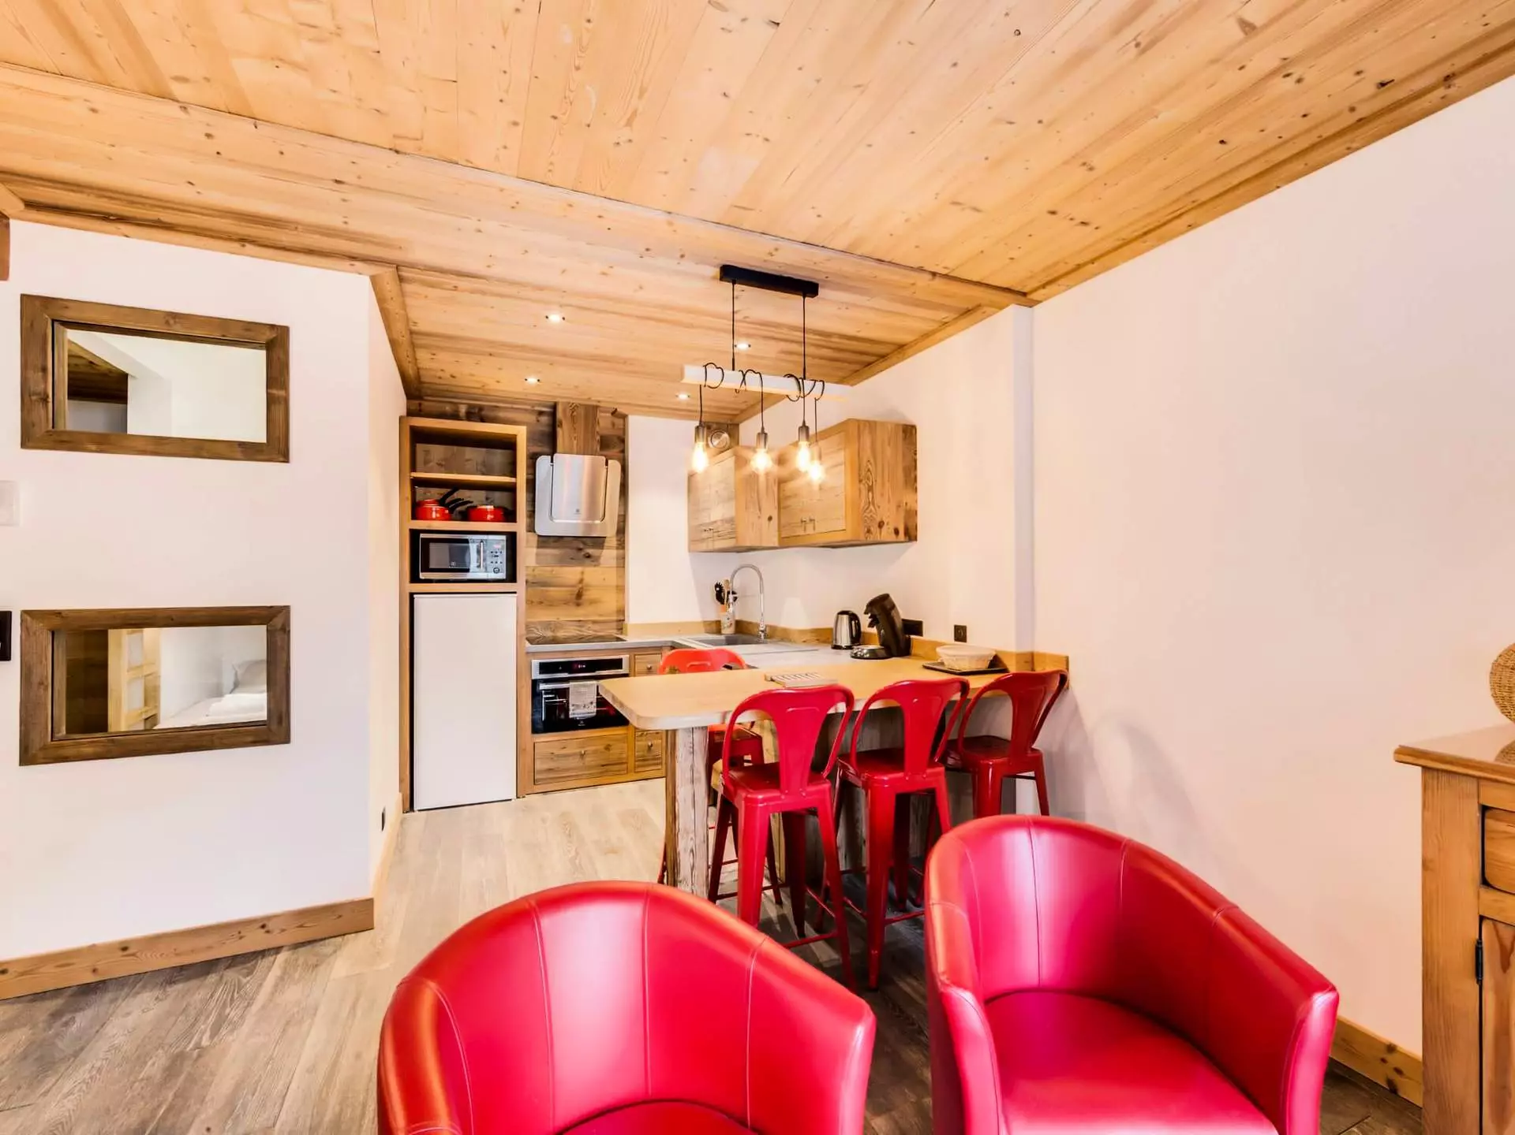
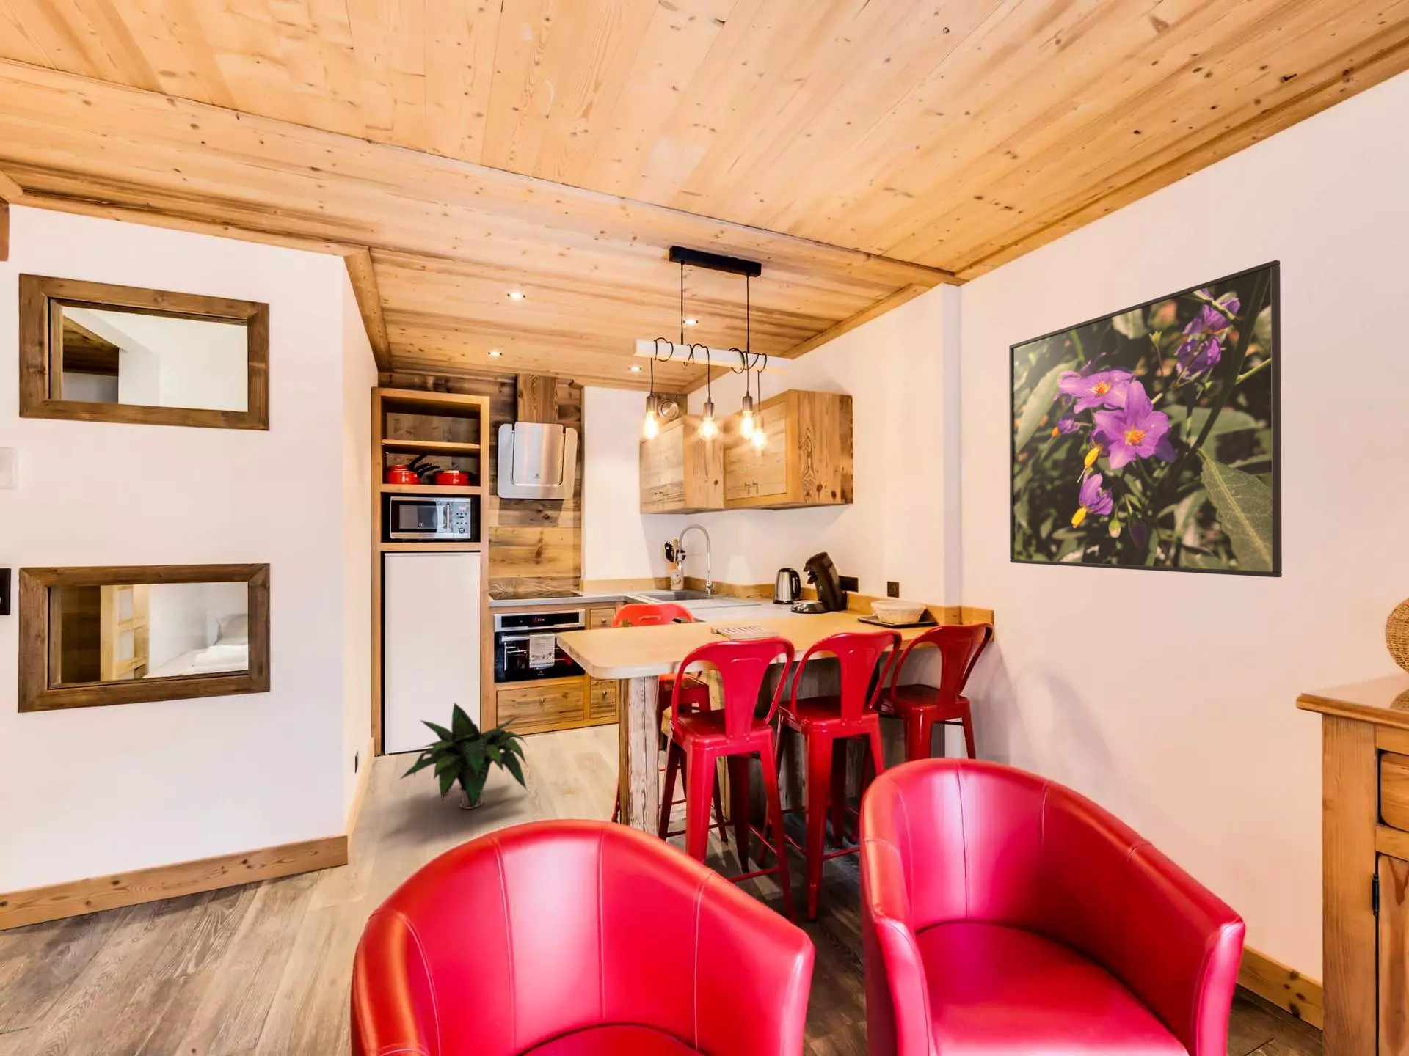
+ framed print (1119, 439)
+ potted plant (466, 755)
